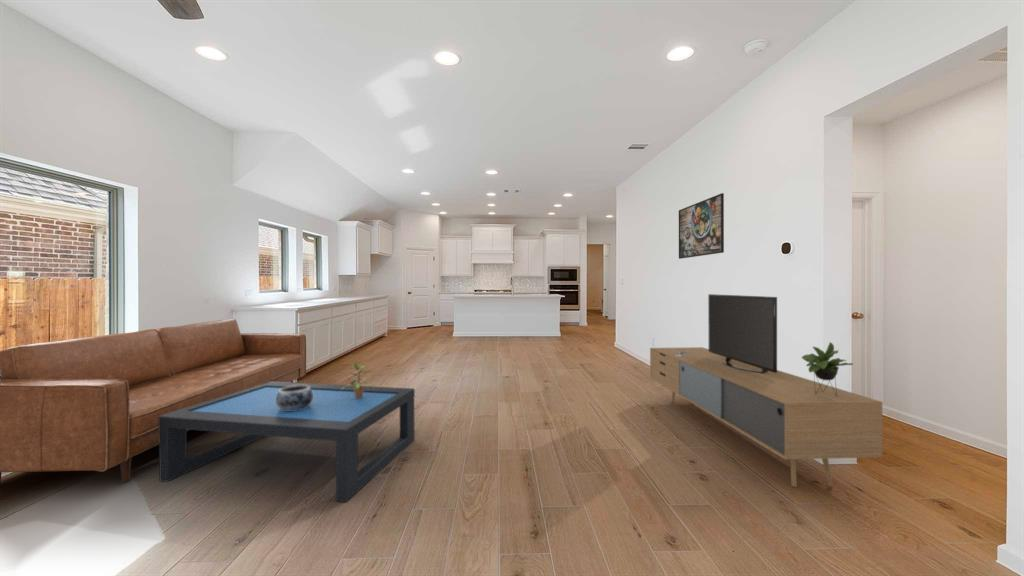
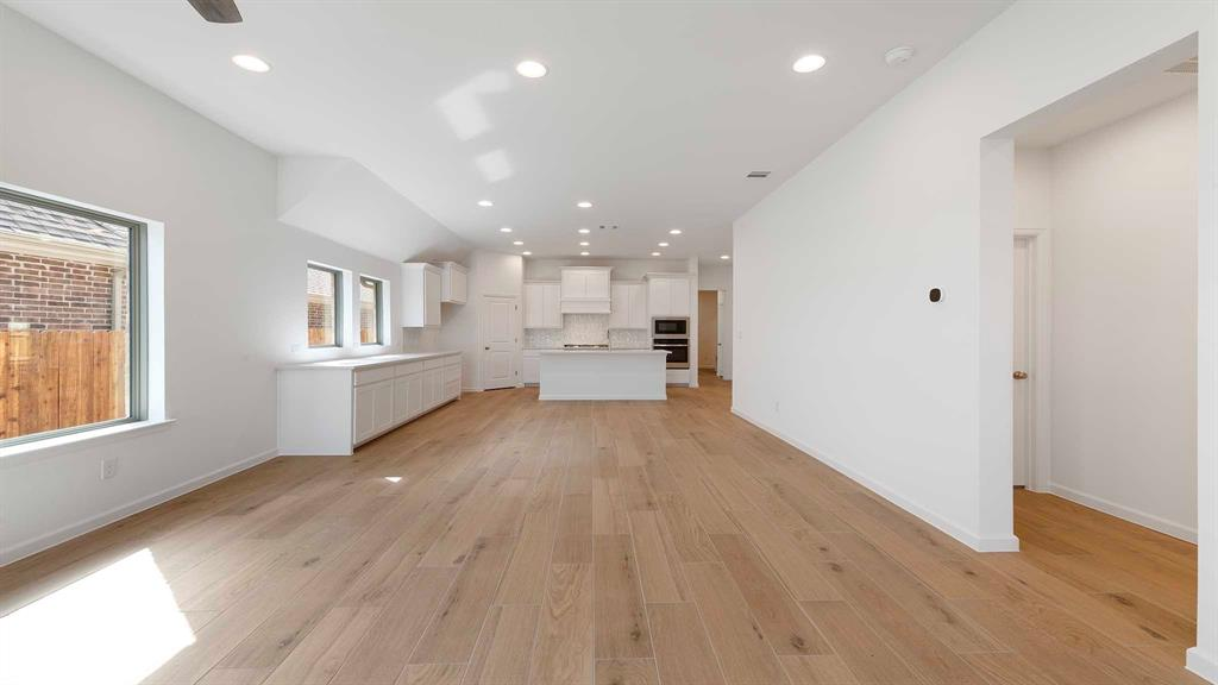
- media console (733, 364)
- sofa (187, 376)
- potted plant (357, 376)
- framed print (698, 229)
- coffee table (301, 429)
- decorative bowl (294, 395)
